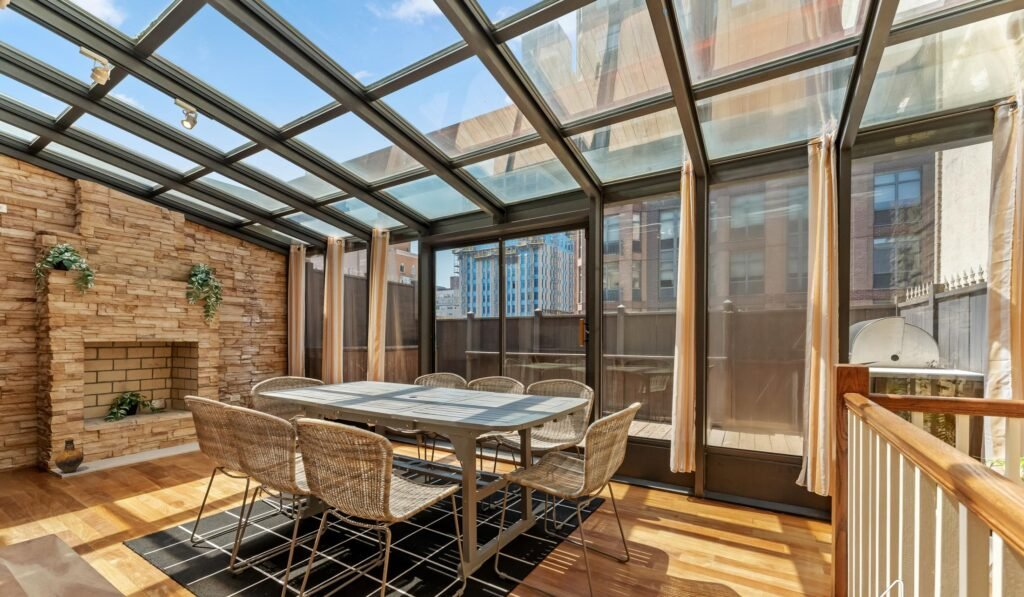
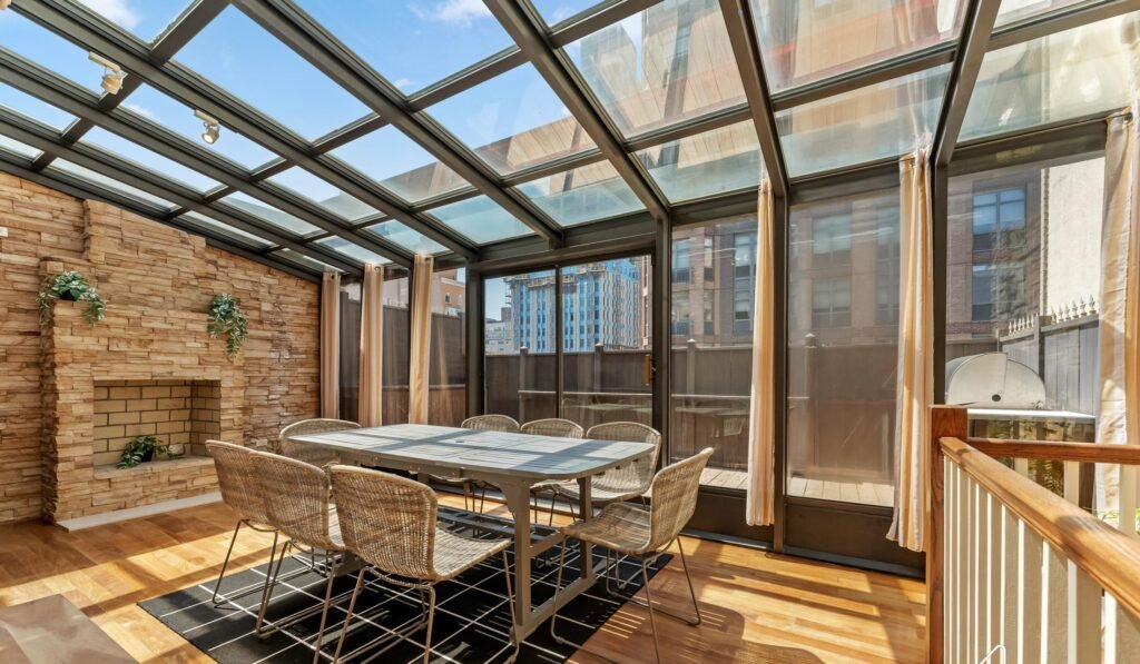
- ceramic jug (69, 455)
